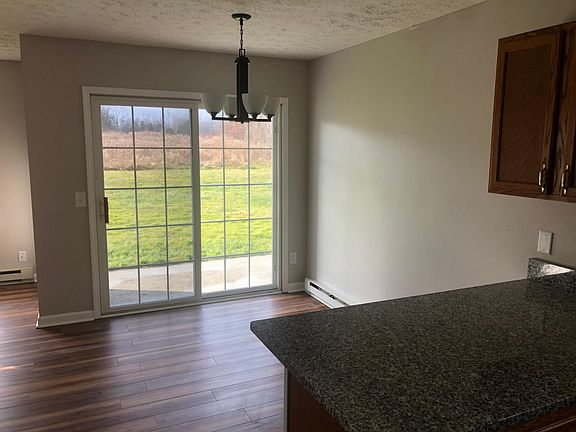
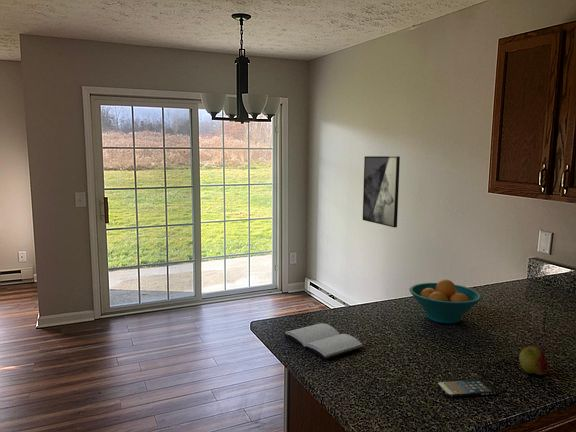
+ smartphone (466, 388)
+ apple (533, 360)
+ wall art (380, 190)
+ fruit bowl (444, 299)
+ book (322, 338)
